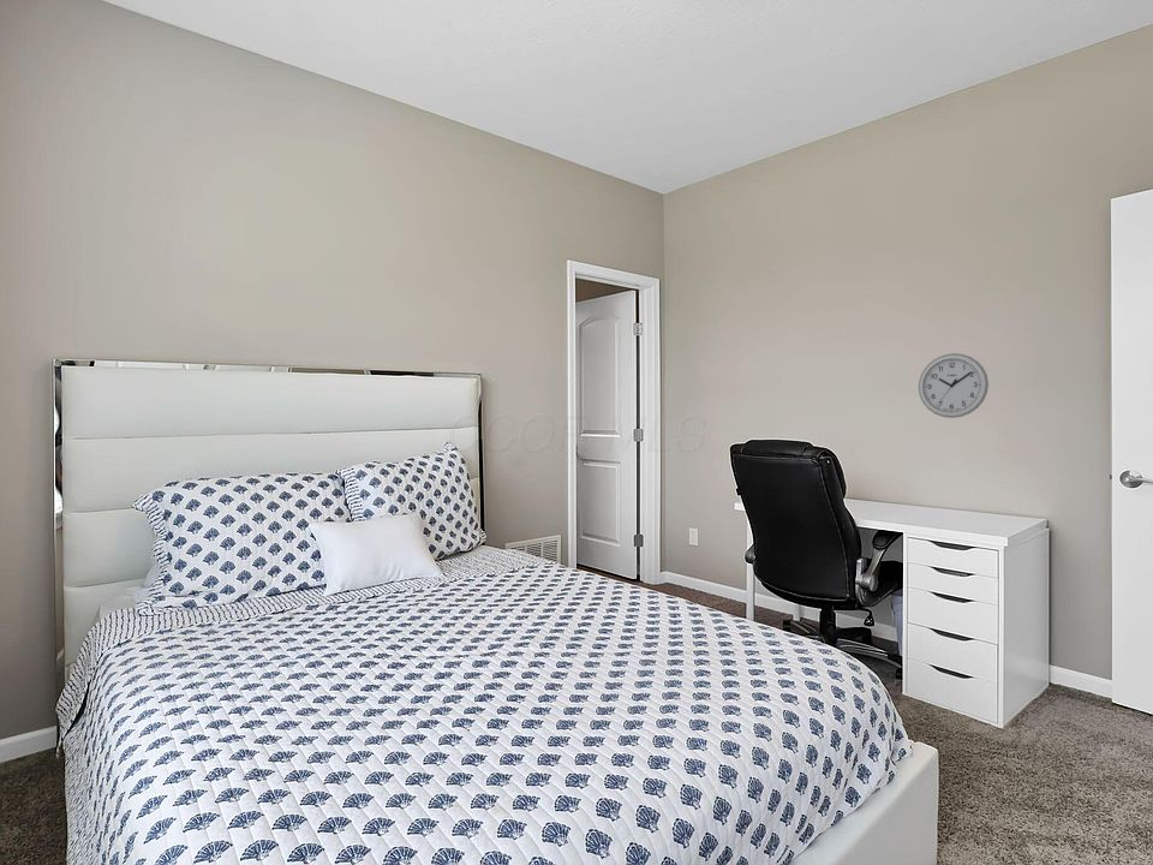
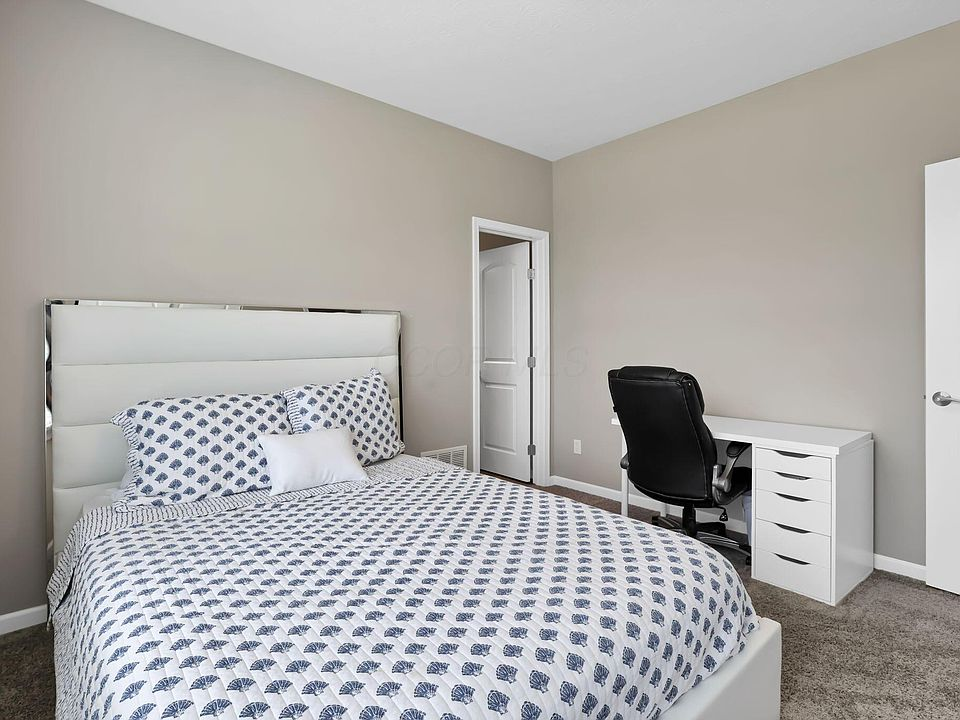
- wall clock (951, 386)
